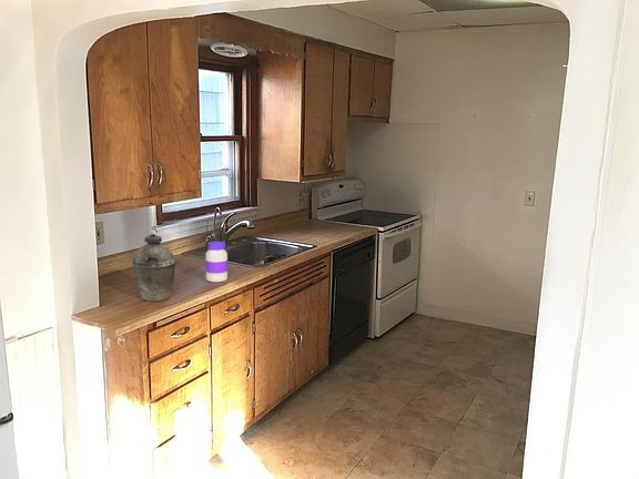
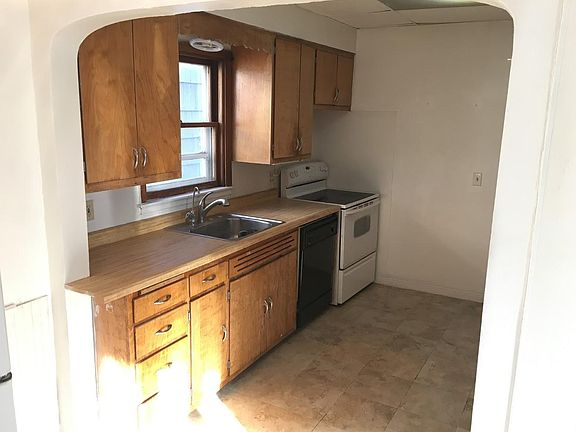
- jar (216, 261)
- kettle (154, 265)
